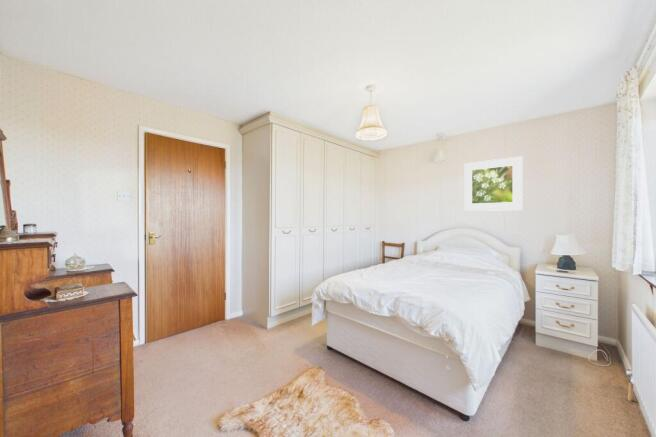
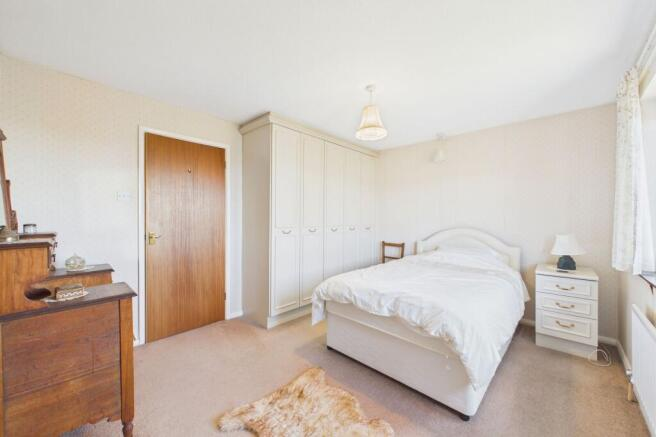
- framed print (491, 185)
